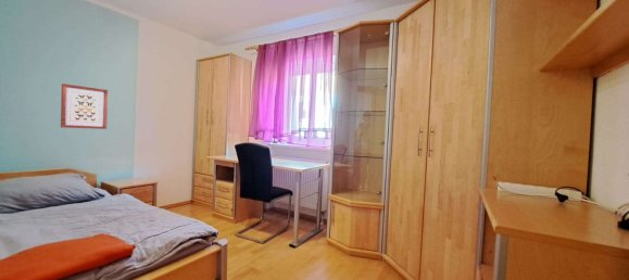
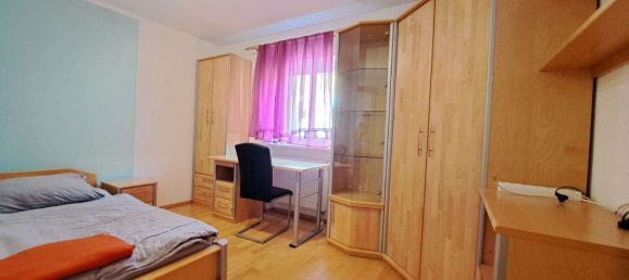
- wall art (85, 107)
